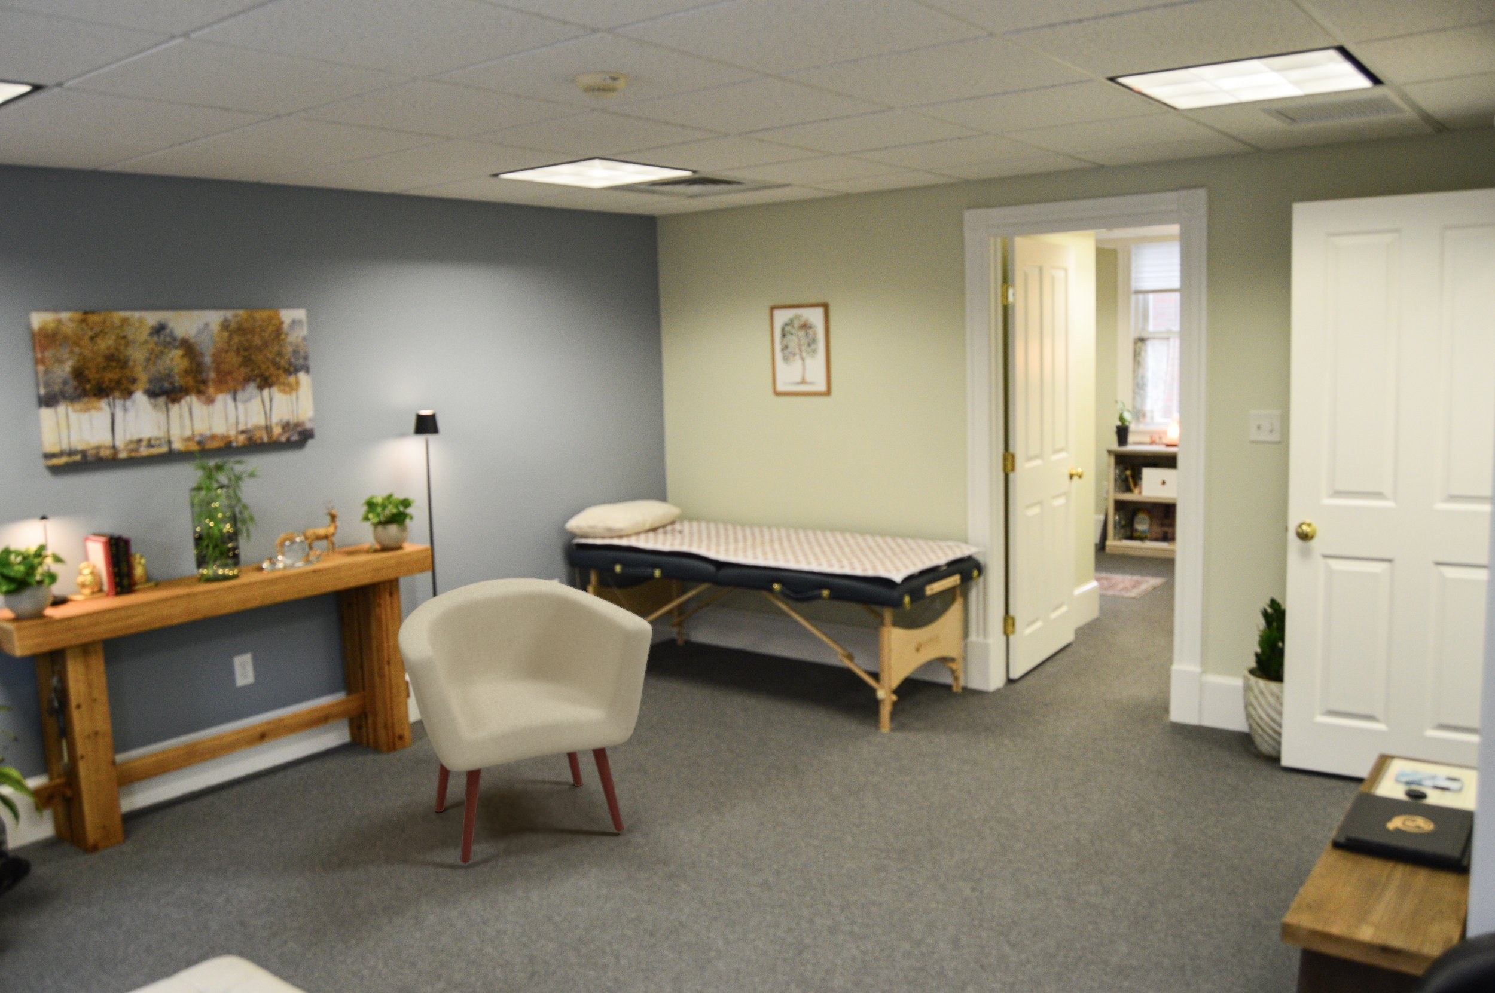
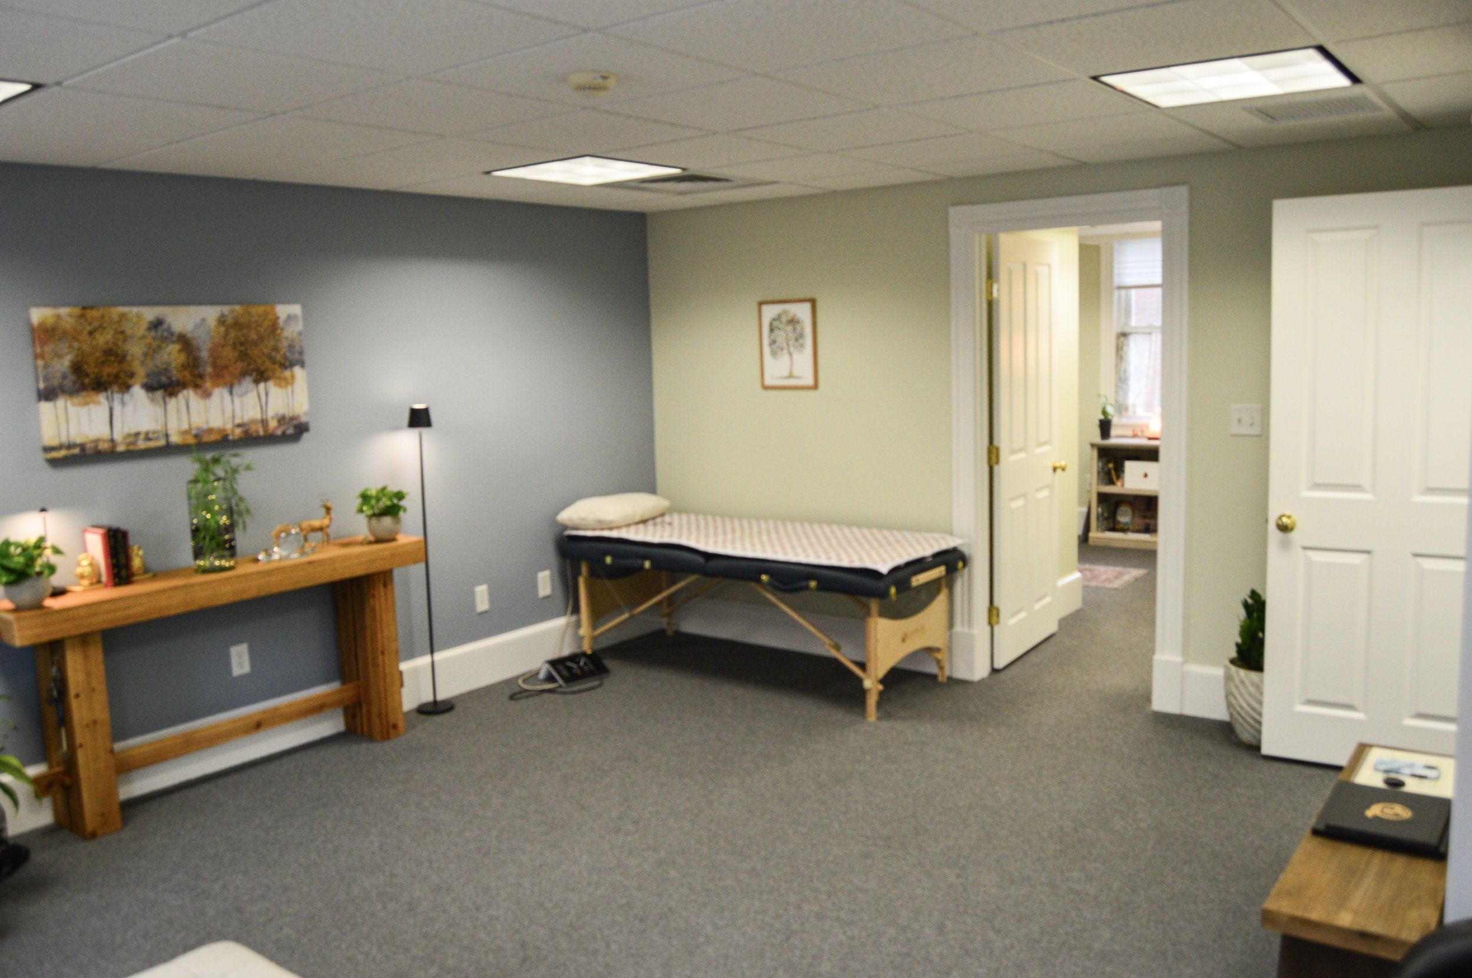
- armchair (516, 706)
